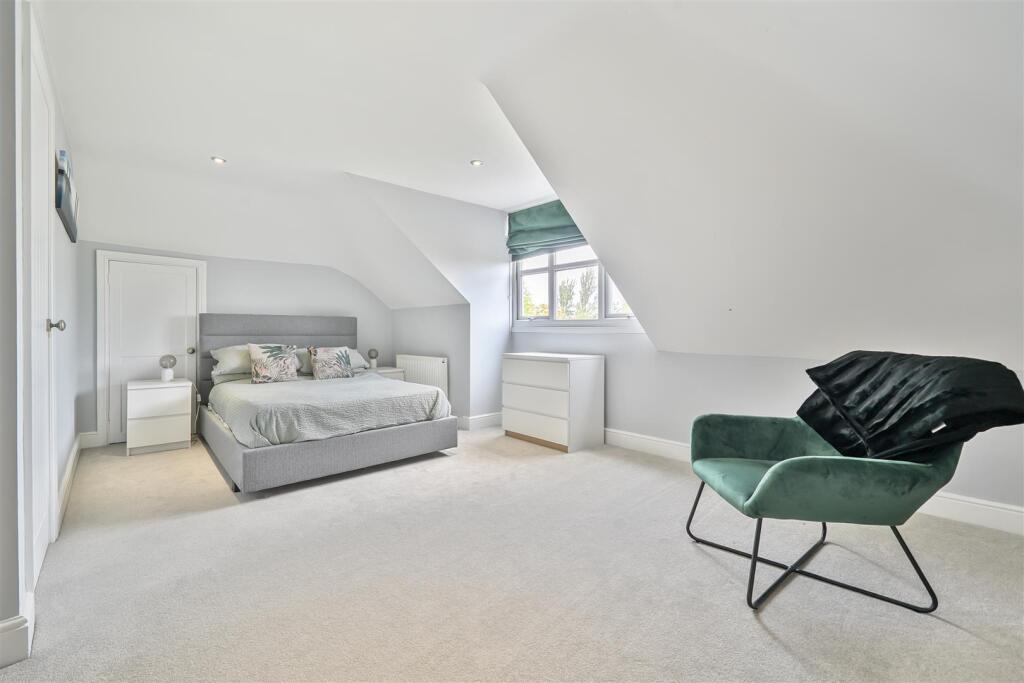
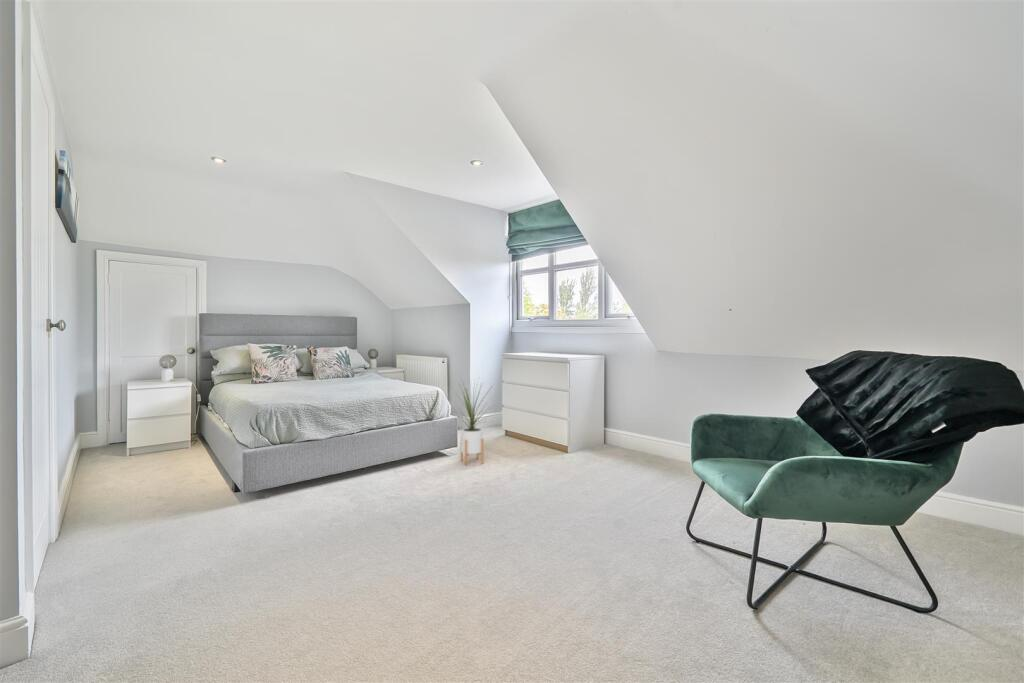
+ house plant (472, 419)
